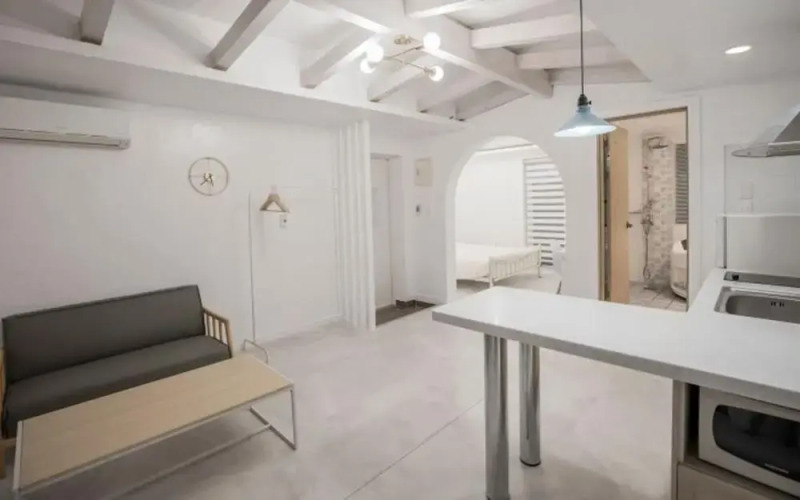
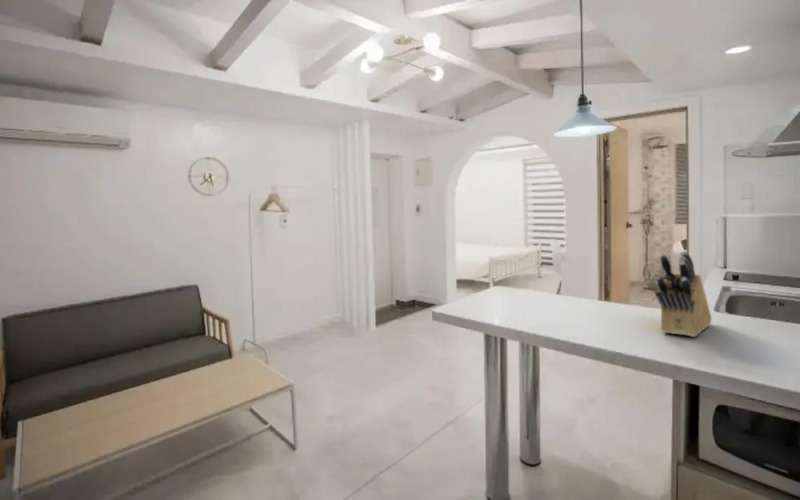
+ knife block (683, 290)
